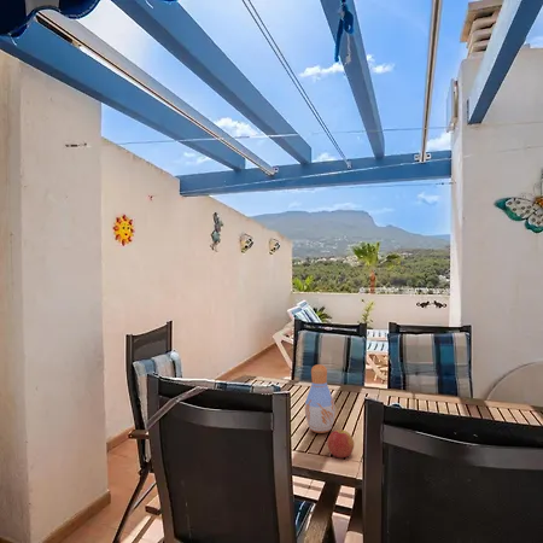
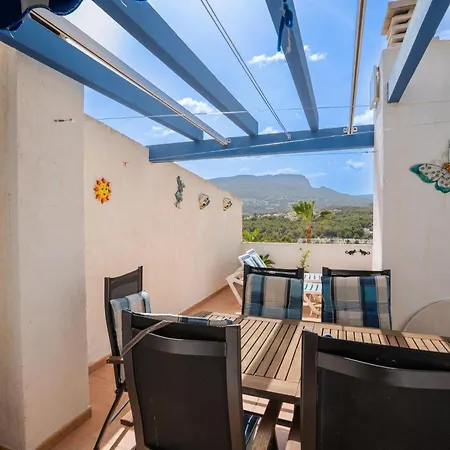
- vase (319, 397)
- apple (340, 442)
